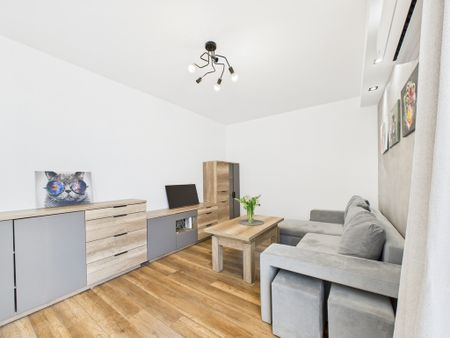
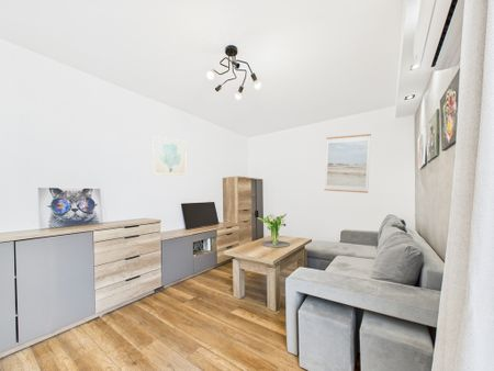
+ wall art (170, 157)
+ wall art (346, 164)
